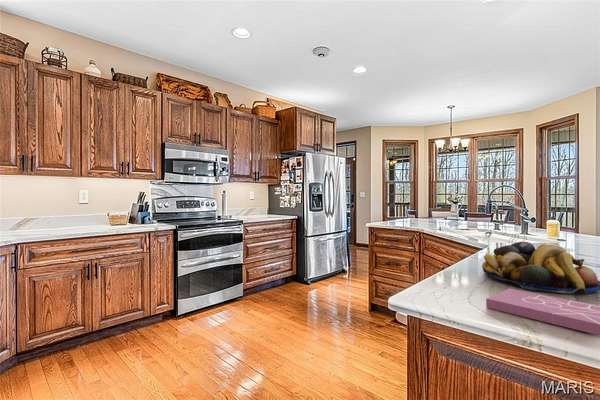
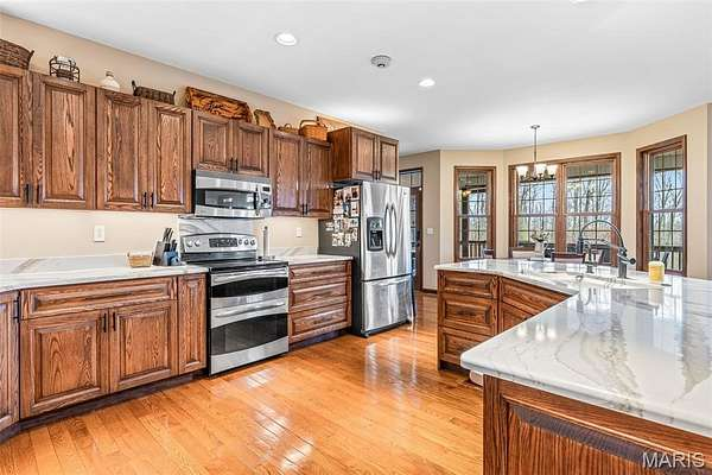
- book (549, 308)
- fruit bowl (539, 261)
